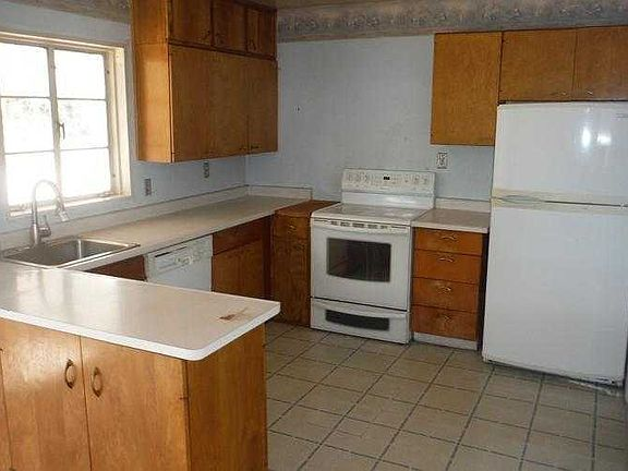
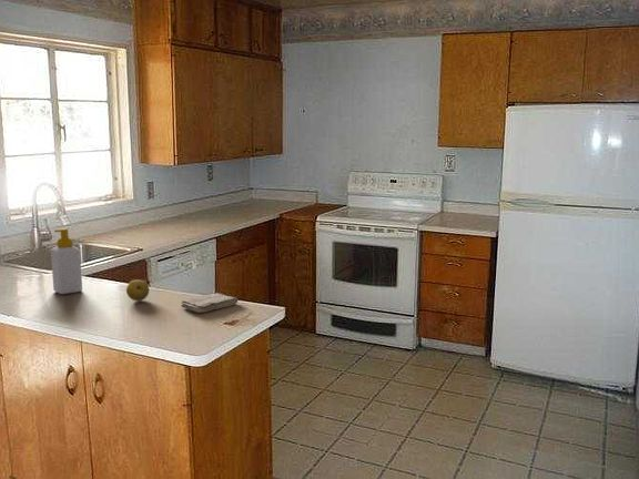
+ washcloth (209, 302)
+ soap bottle (65, 259)
+ fruit (138, 291)
